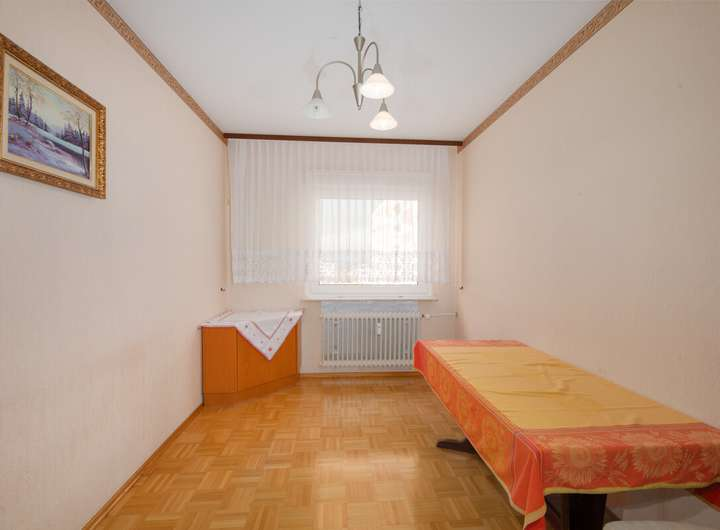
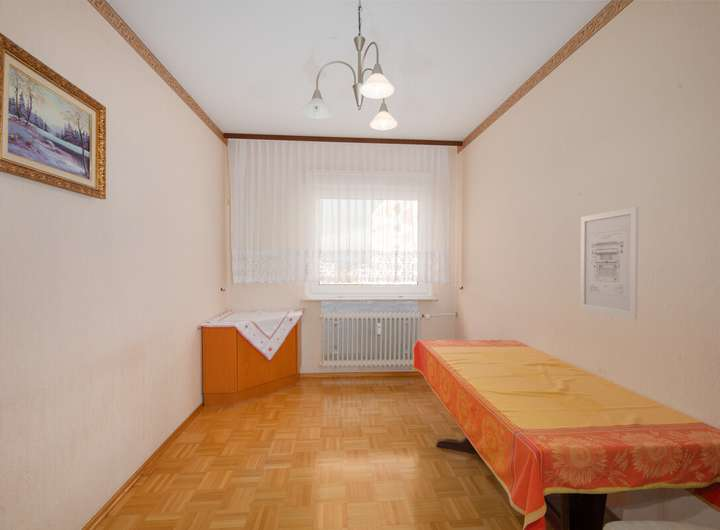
+ wall art (606, 263)
